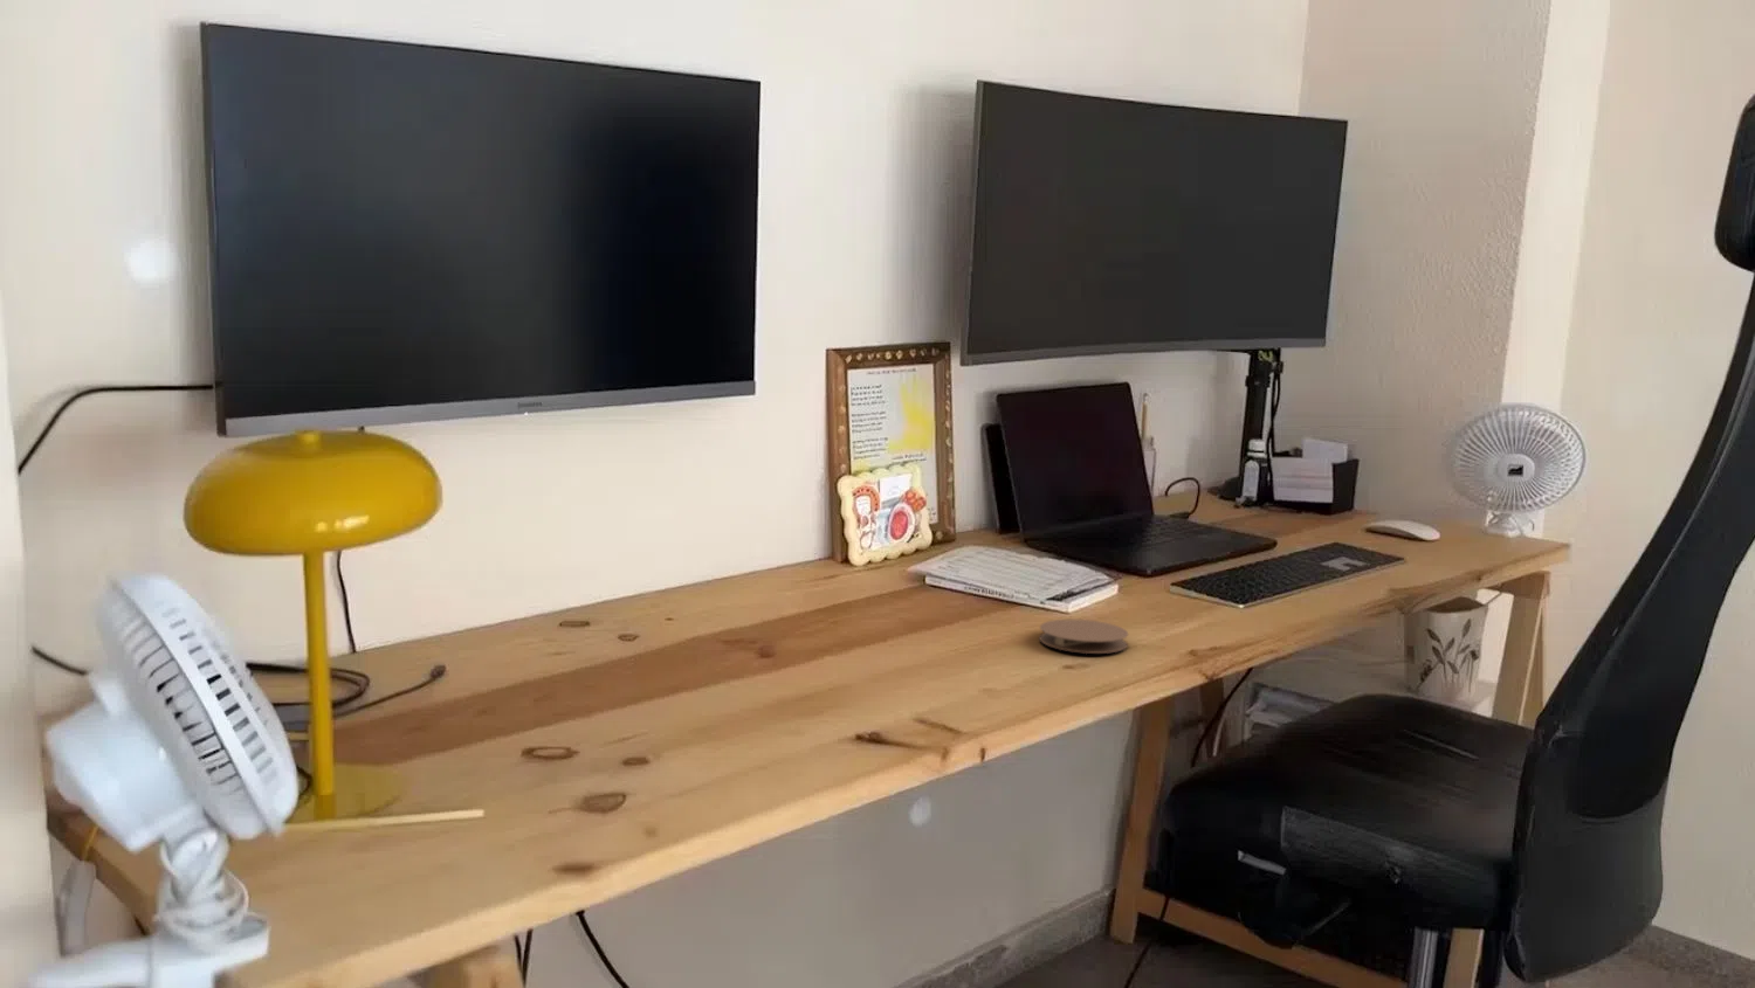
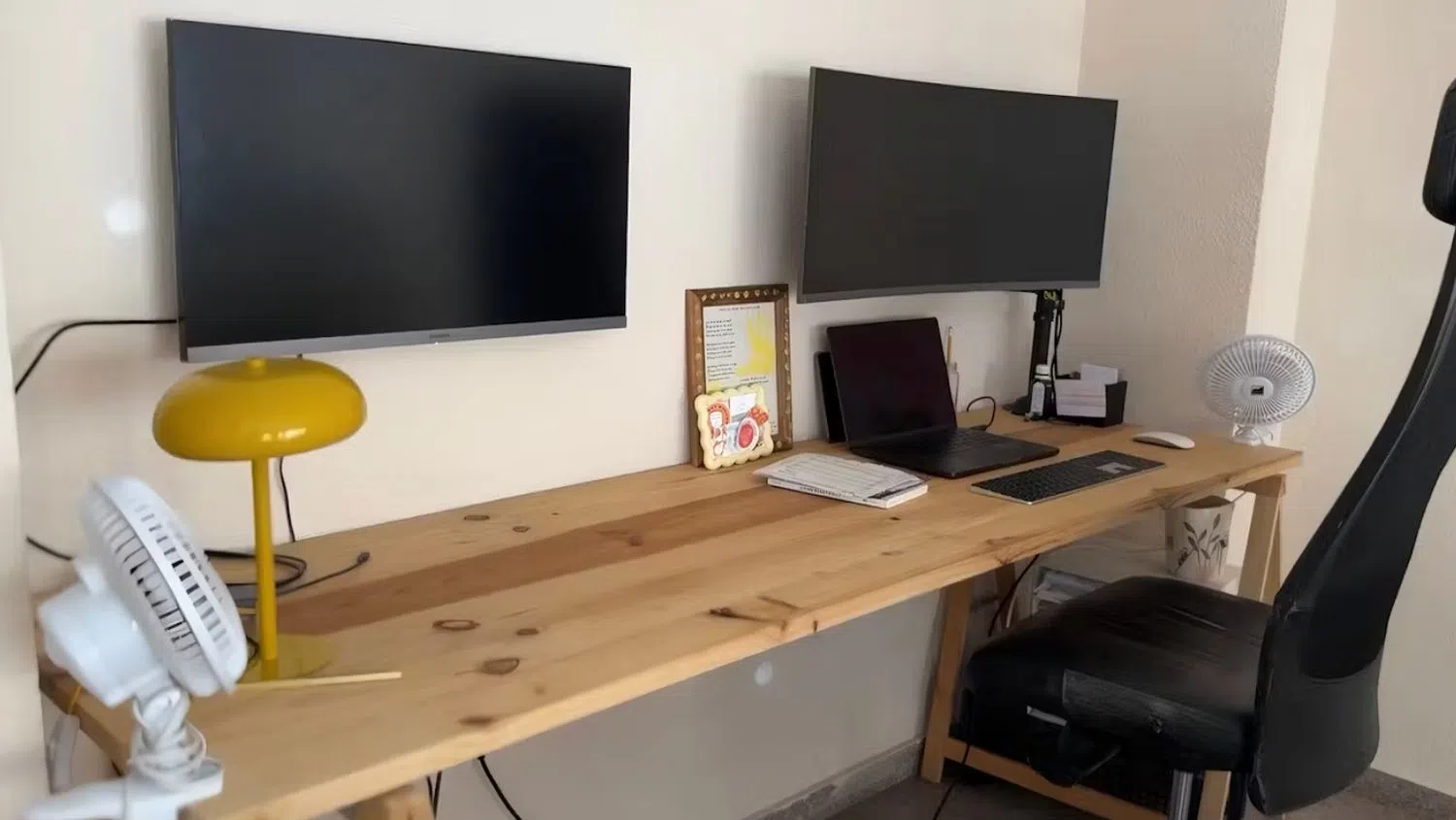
- coaster (1084, 635)
